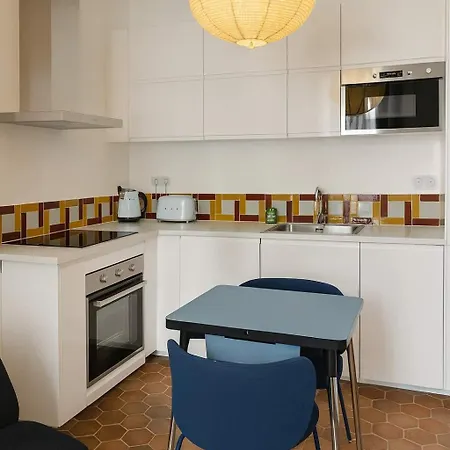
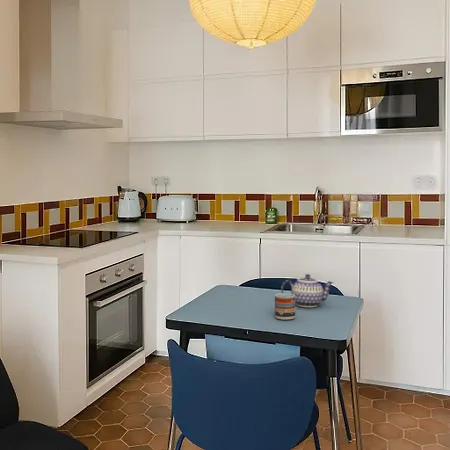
+ teapot (307, 289)
+ cup (284, 305)
